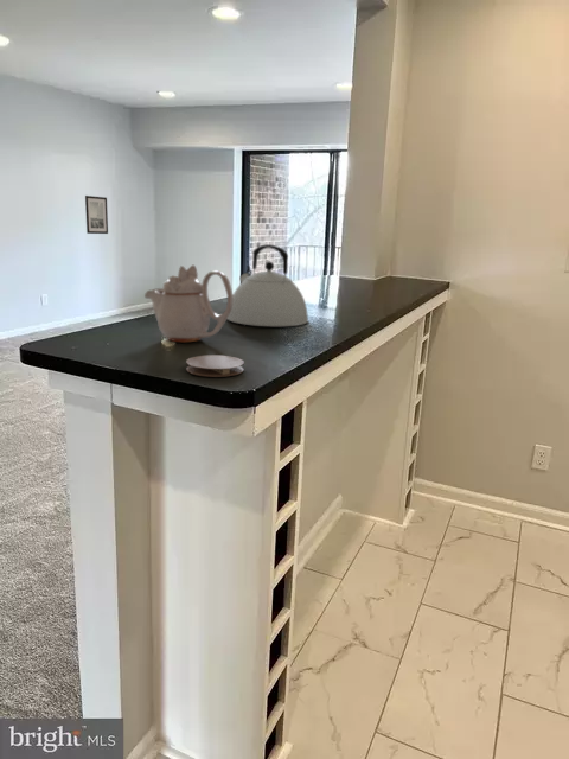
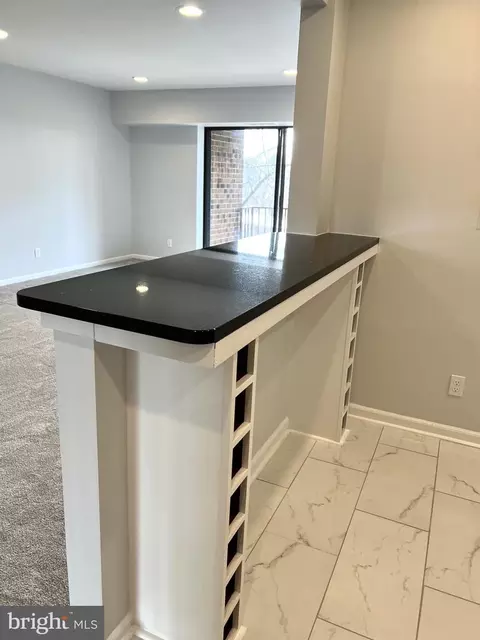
- coaster (215, 365)
- wall art (96, 215)
- teapot (187, 302)
- kettle (267, 282)
